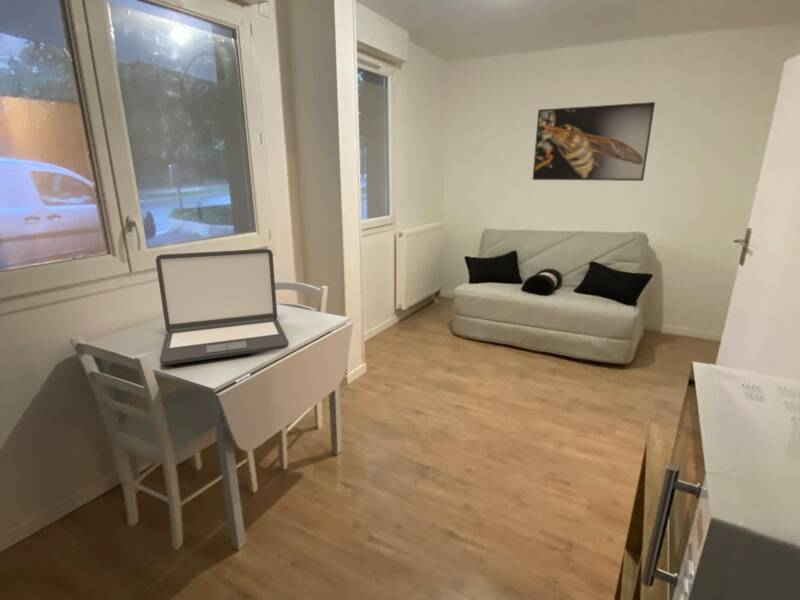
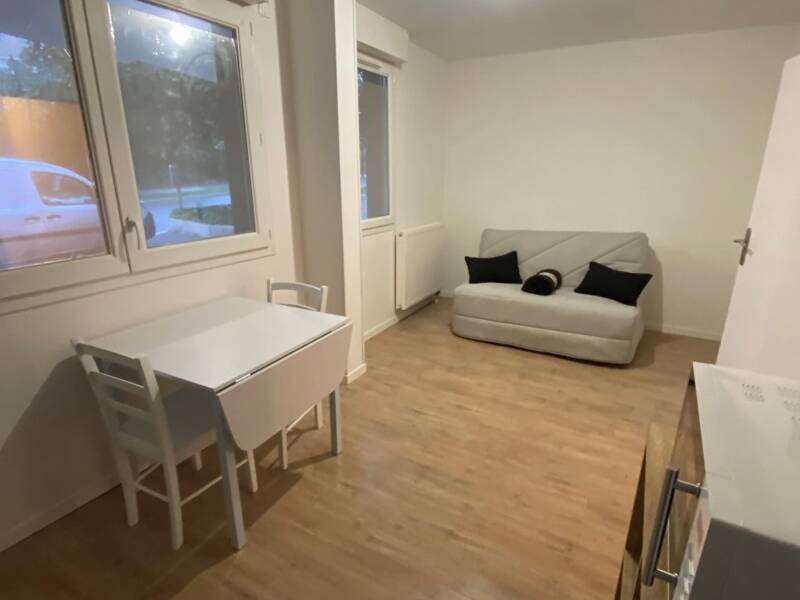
- laptop (221, 301)
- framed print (589, 144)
